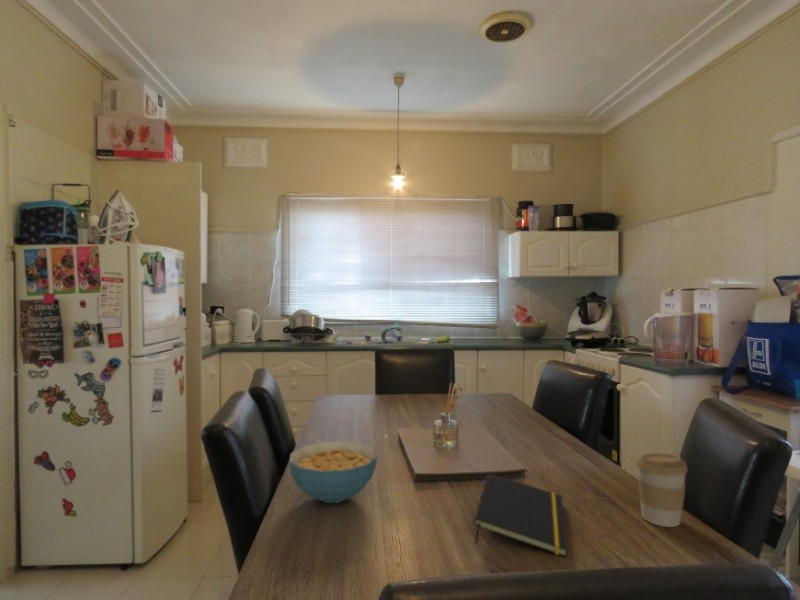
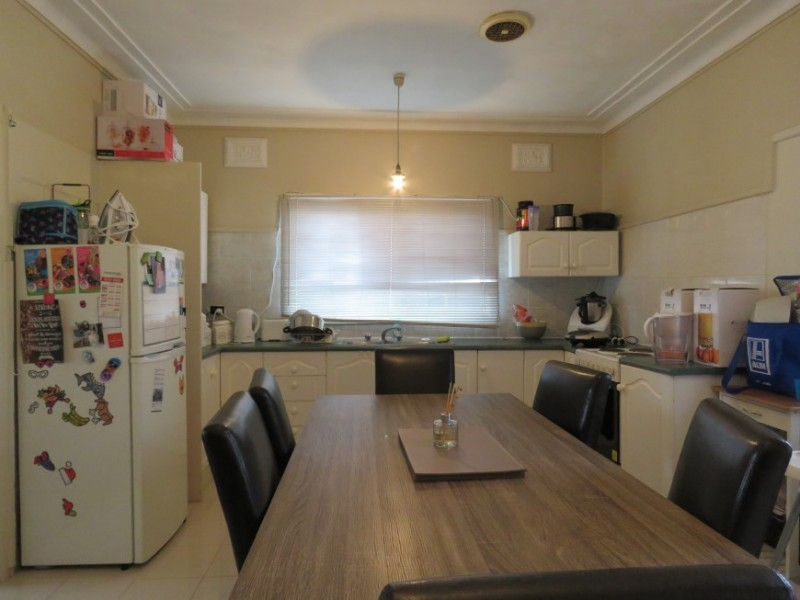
- cereal bowl (333, 476)
- notepad (521, 509)
- coffee cup (660, 487)
